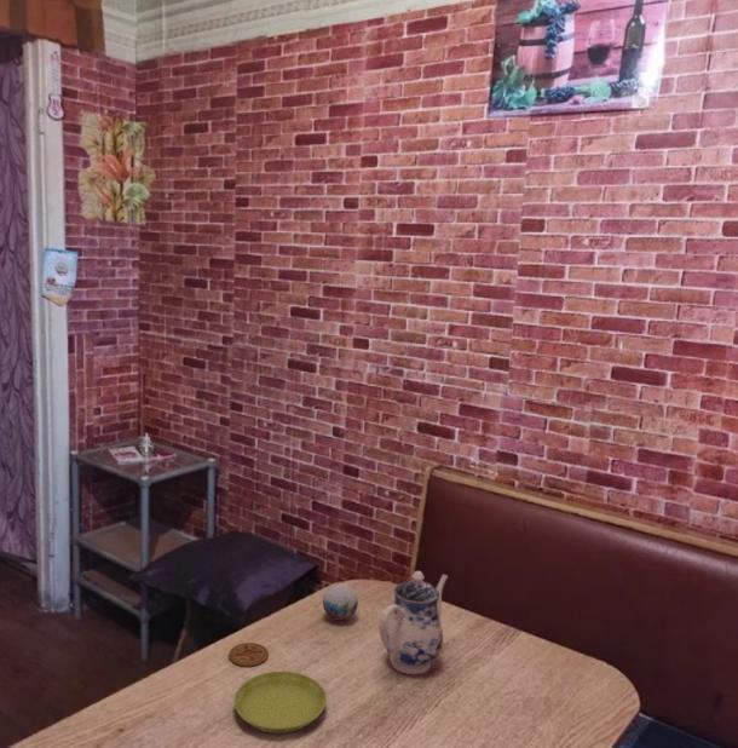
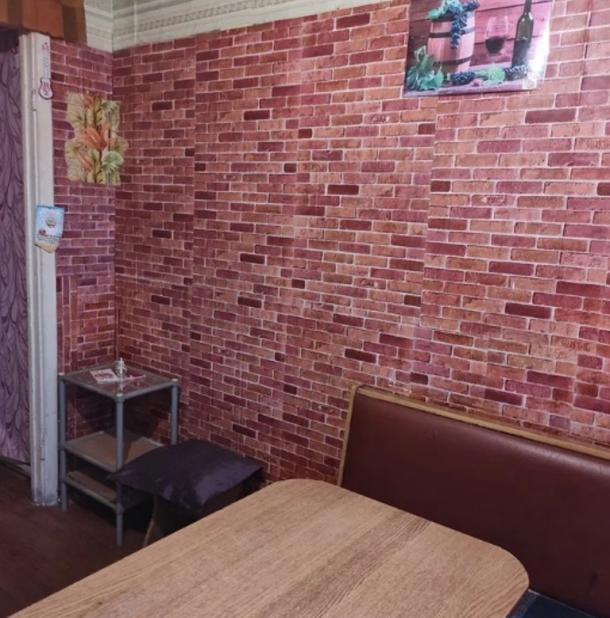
- coaster (248, 654)
- decorative orb (340, 602)
- saucer (279, 703)
- teapot (414, 617)
